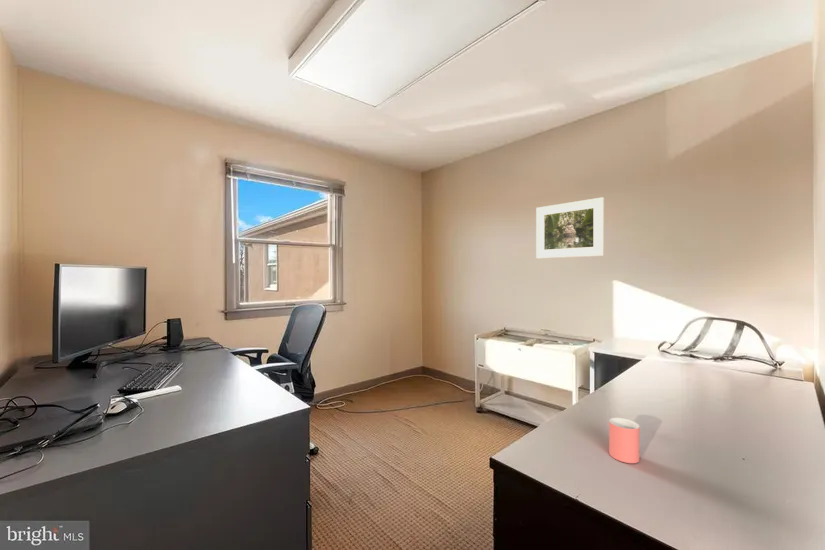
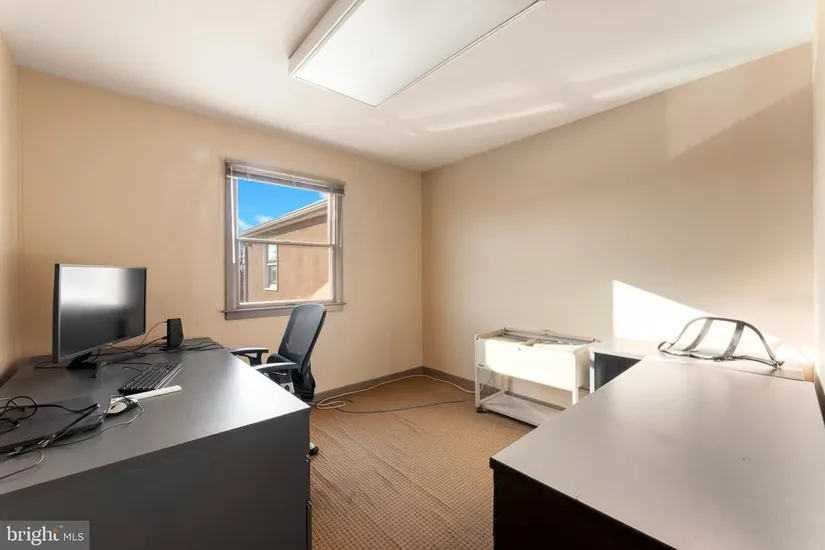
- cup (627, 438)
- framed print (567, 230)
